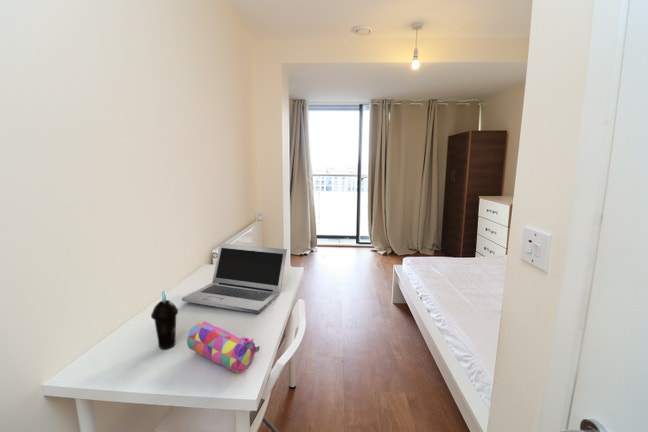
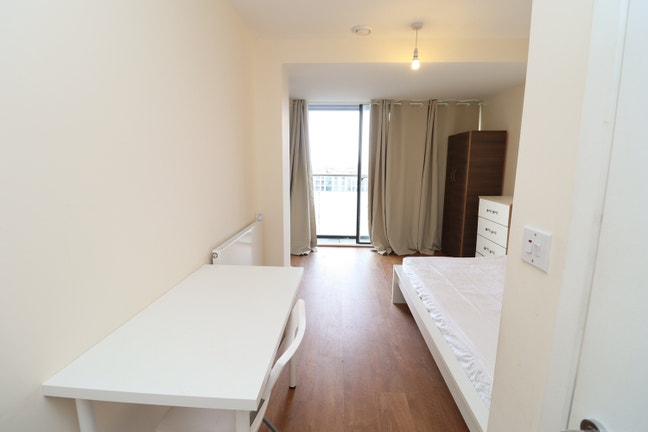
- pencil case (222, 344)
- laptop (237, 274)
- cup (165, 318)
